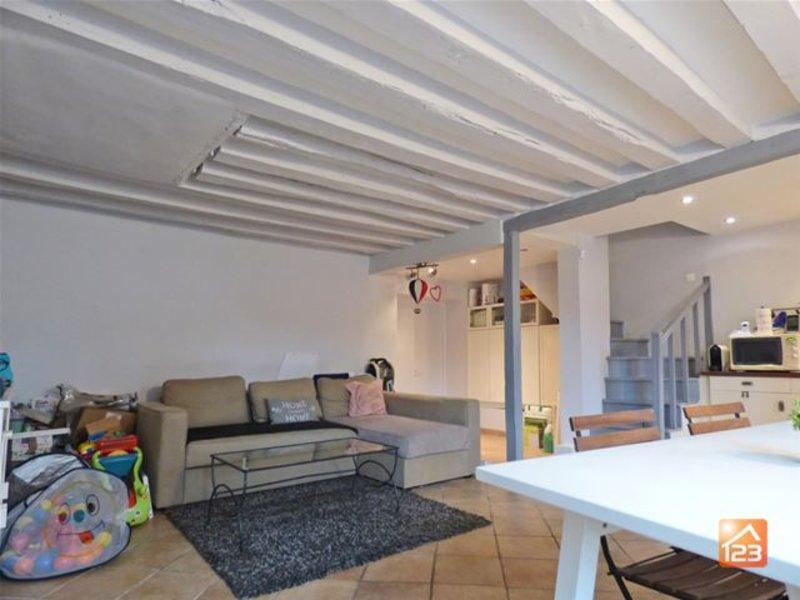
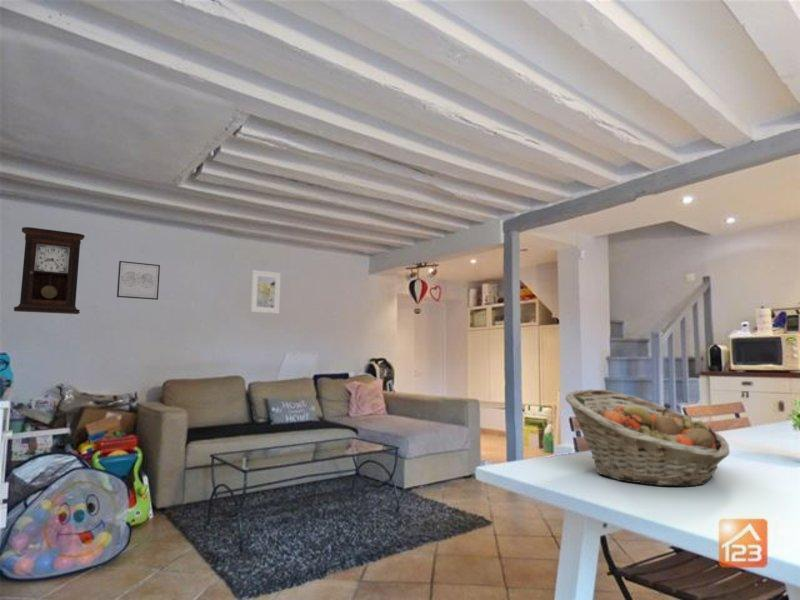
+ fruit basket (644, 431)
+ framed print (265, 292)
+ pendulum clock (51, 271)
+ wall art (138, 280)
